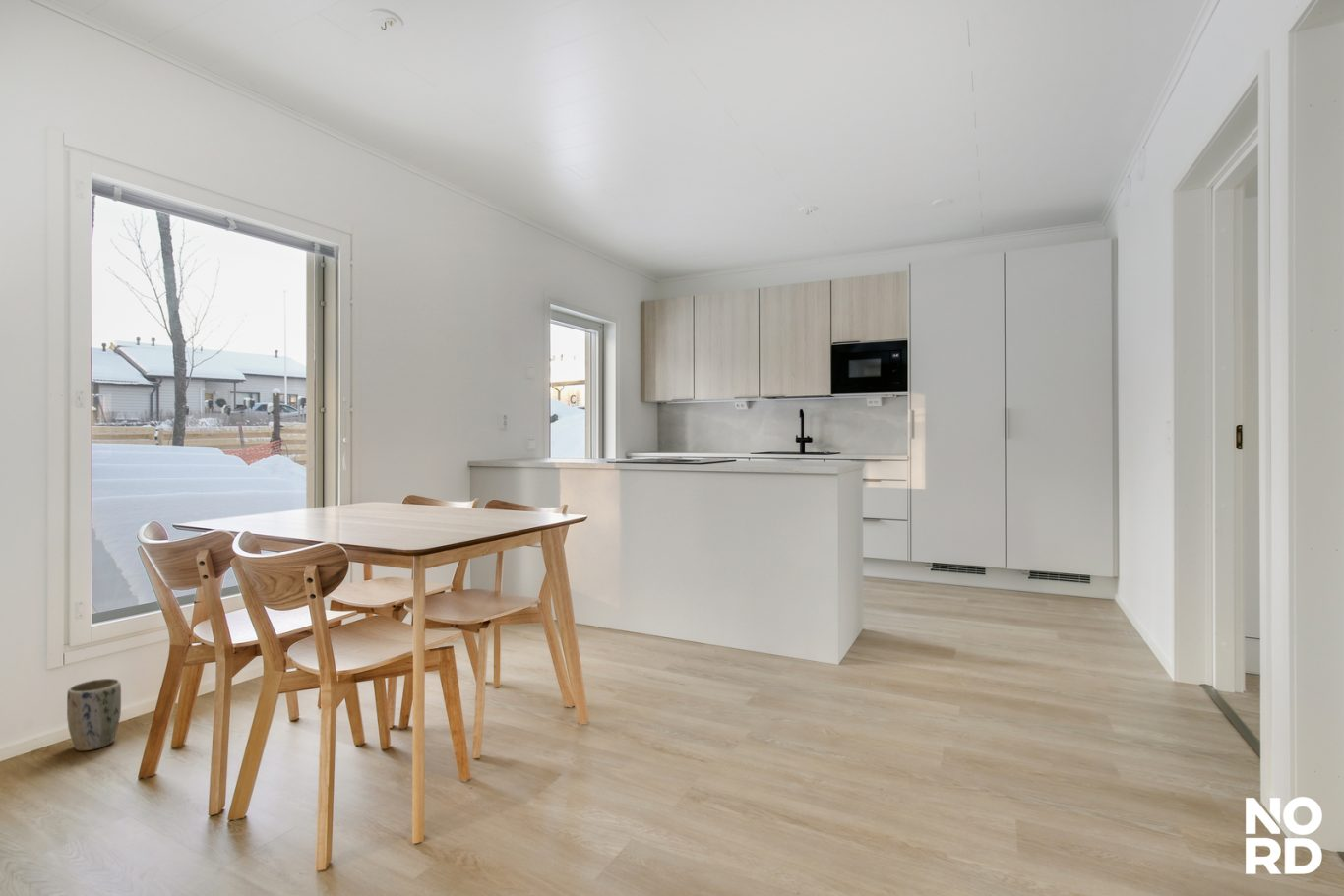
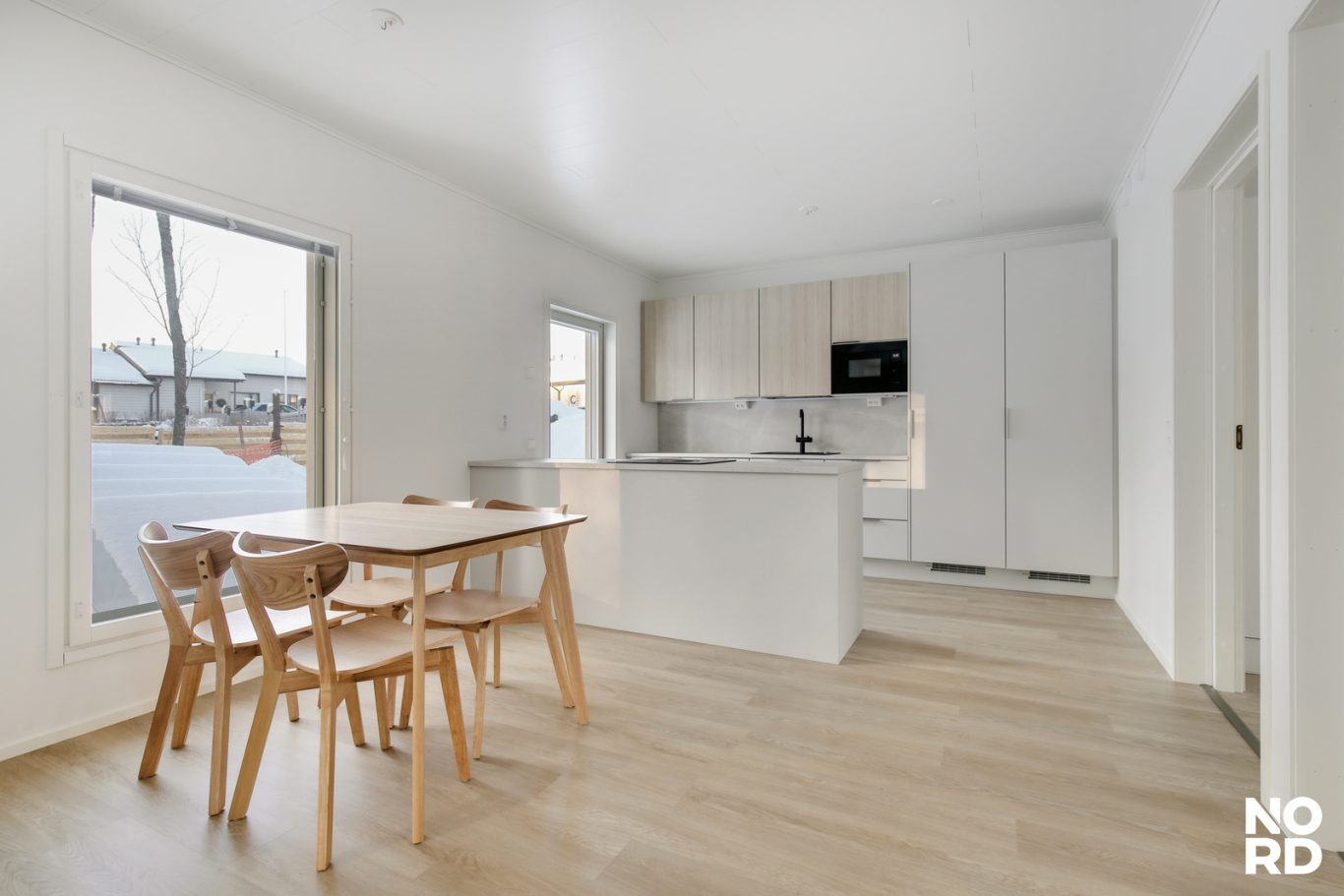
- plant pot (94, 714)
